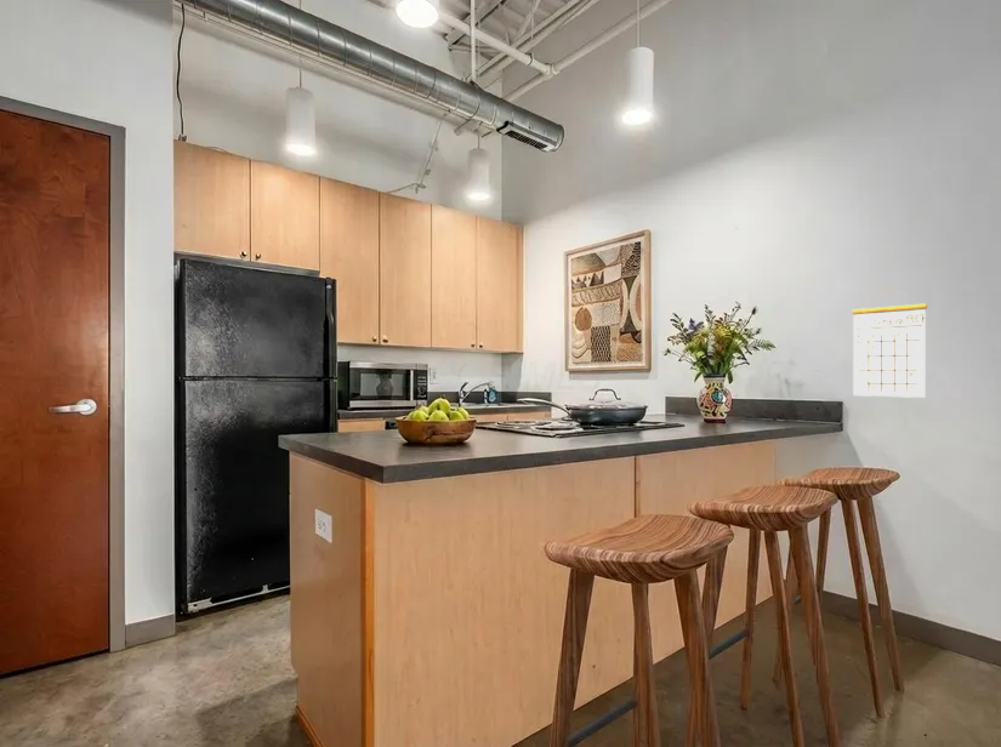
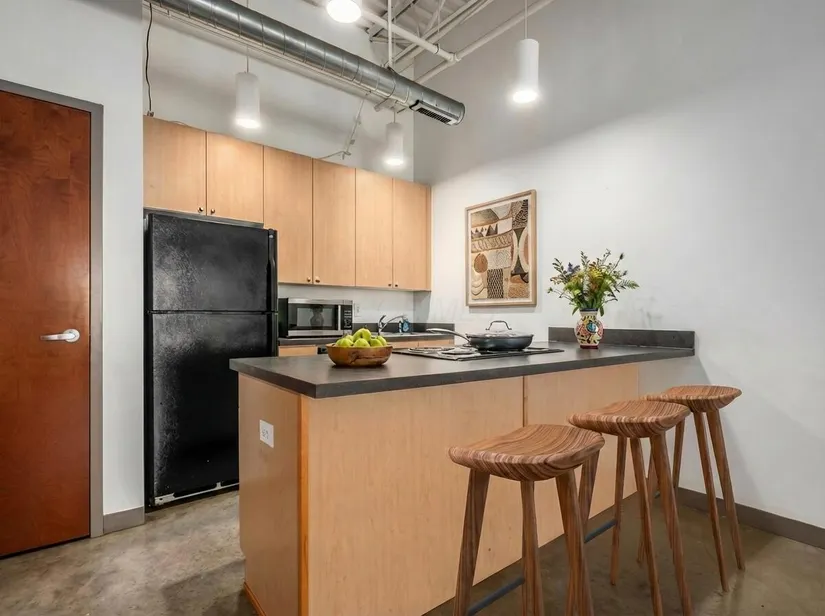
- calendar (887, 341)
